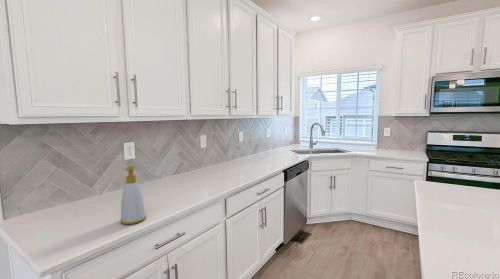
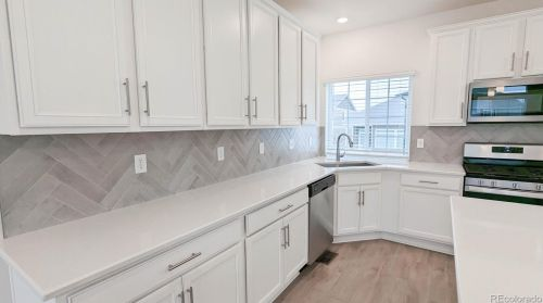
- soap bottle (132, 193)
